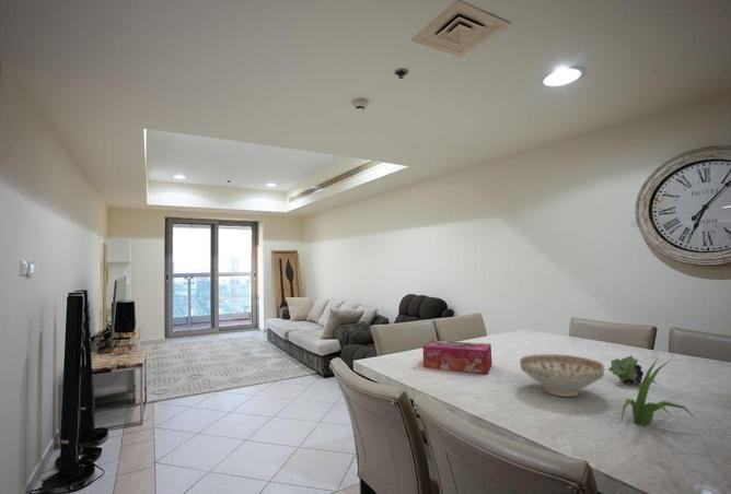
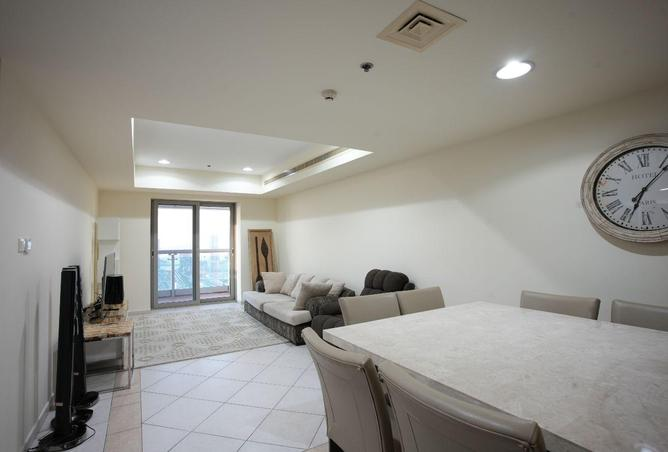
- tissue box (457, 355)
- decorative bowl (560, 376)
- plant (657, 384)
- fruit (626, 368)
